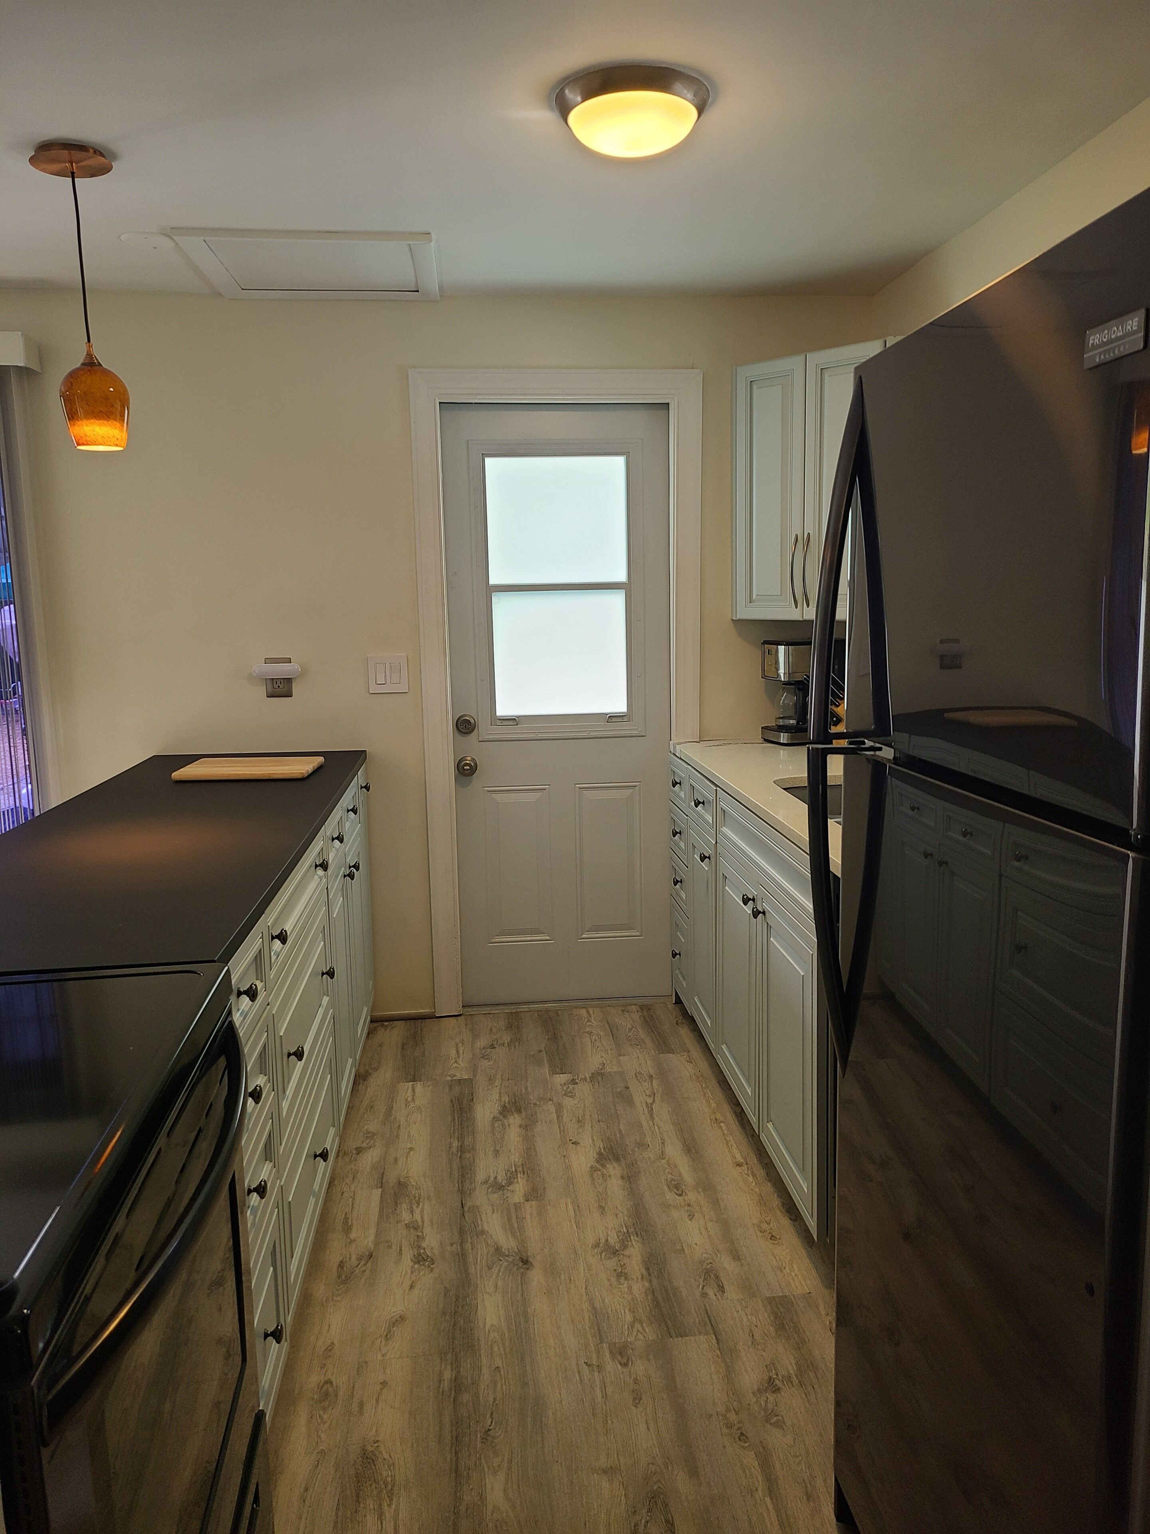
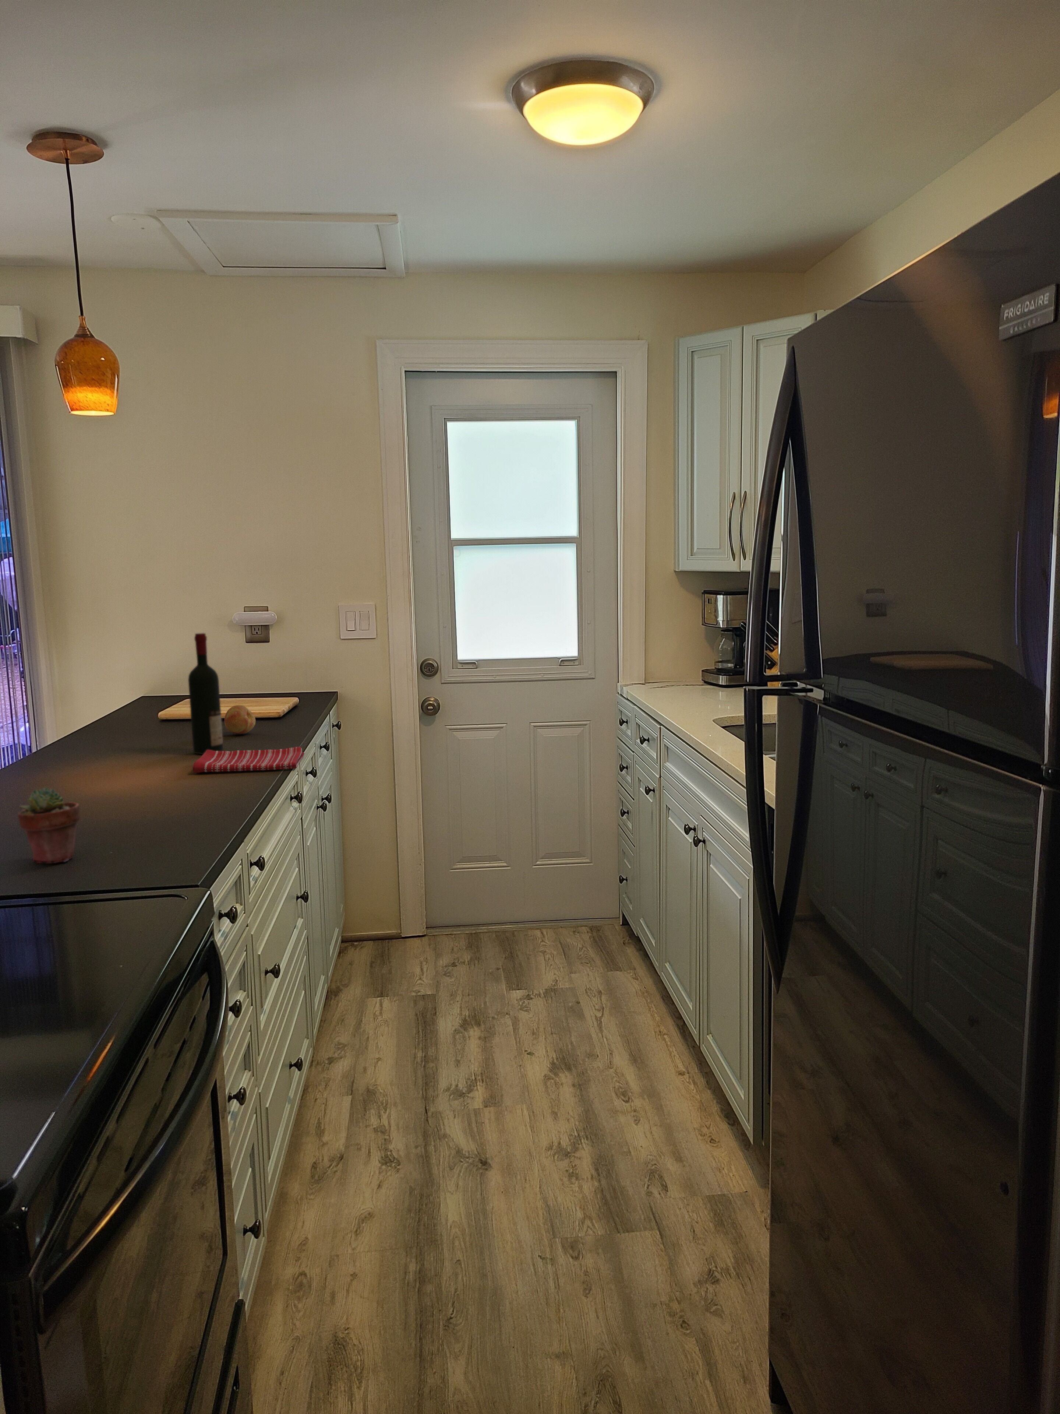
+ alcohol (204, 693)
+ dish towel (249, 759)
+ potted succulent (50, 823)
+ fruit (239, 719)
